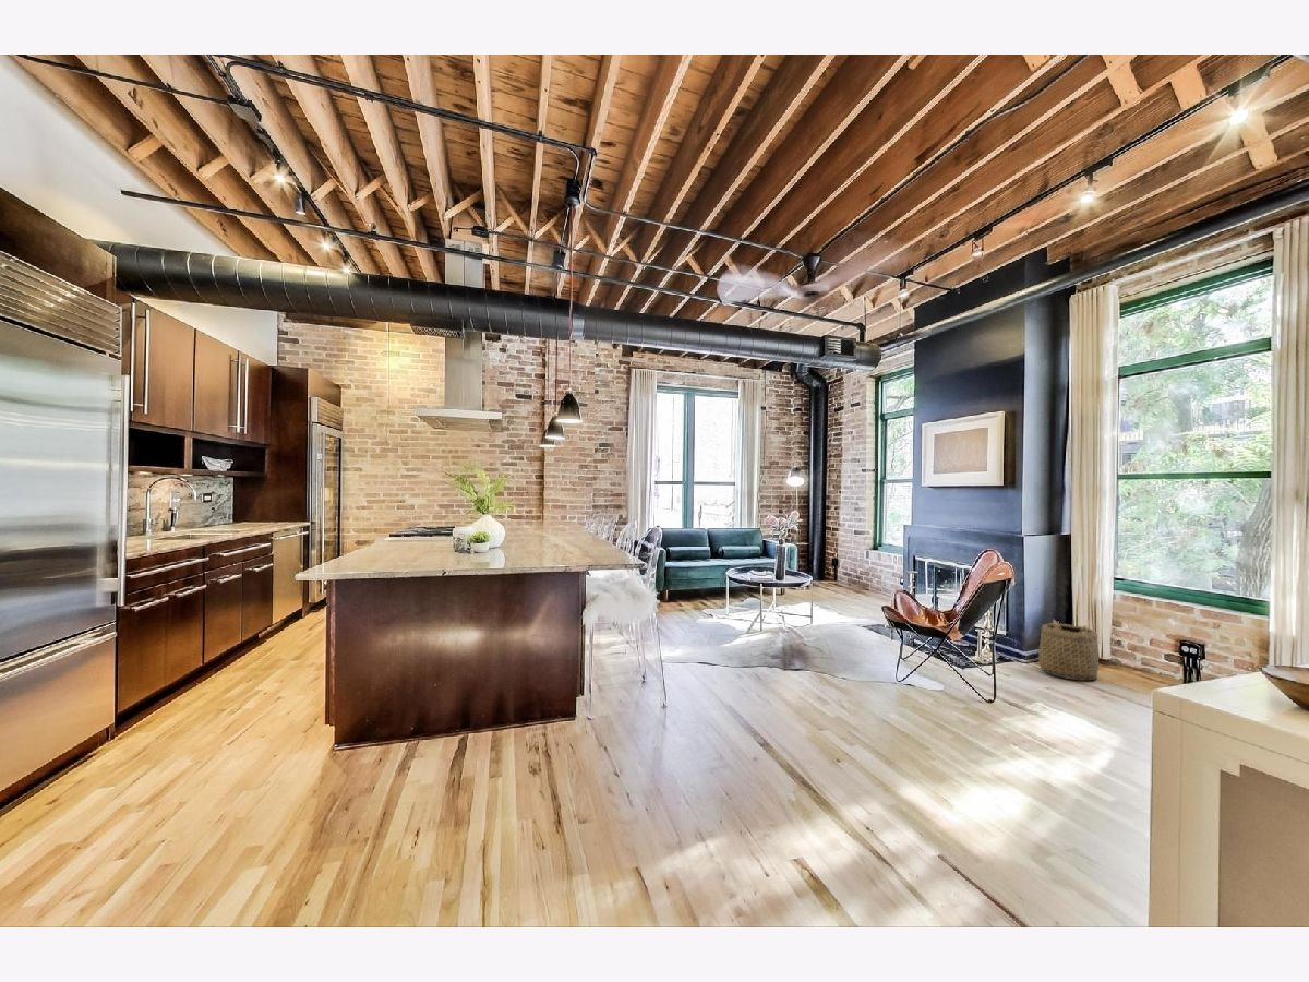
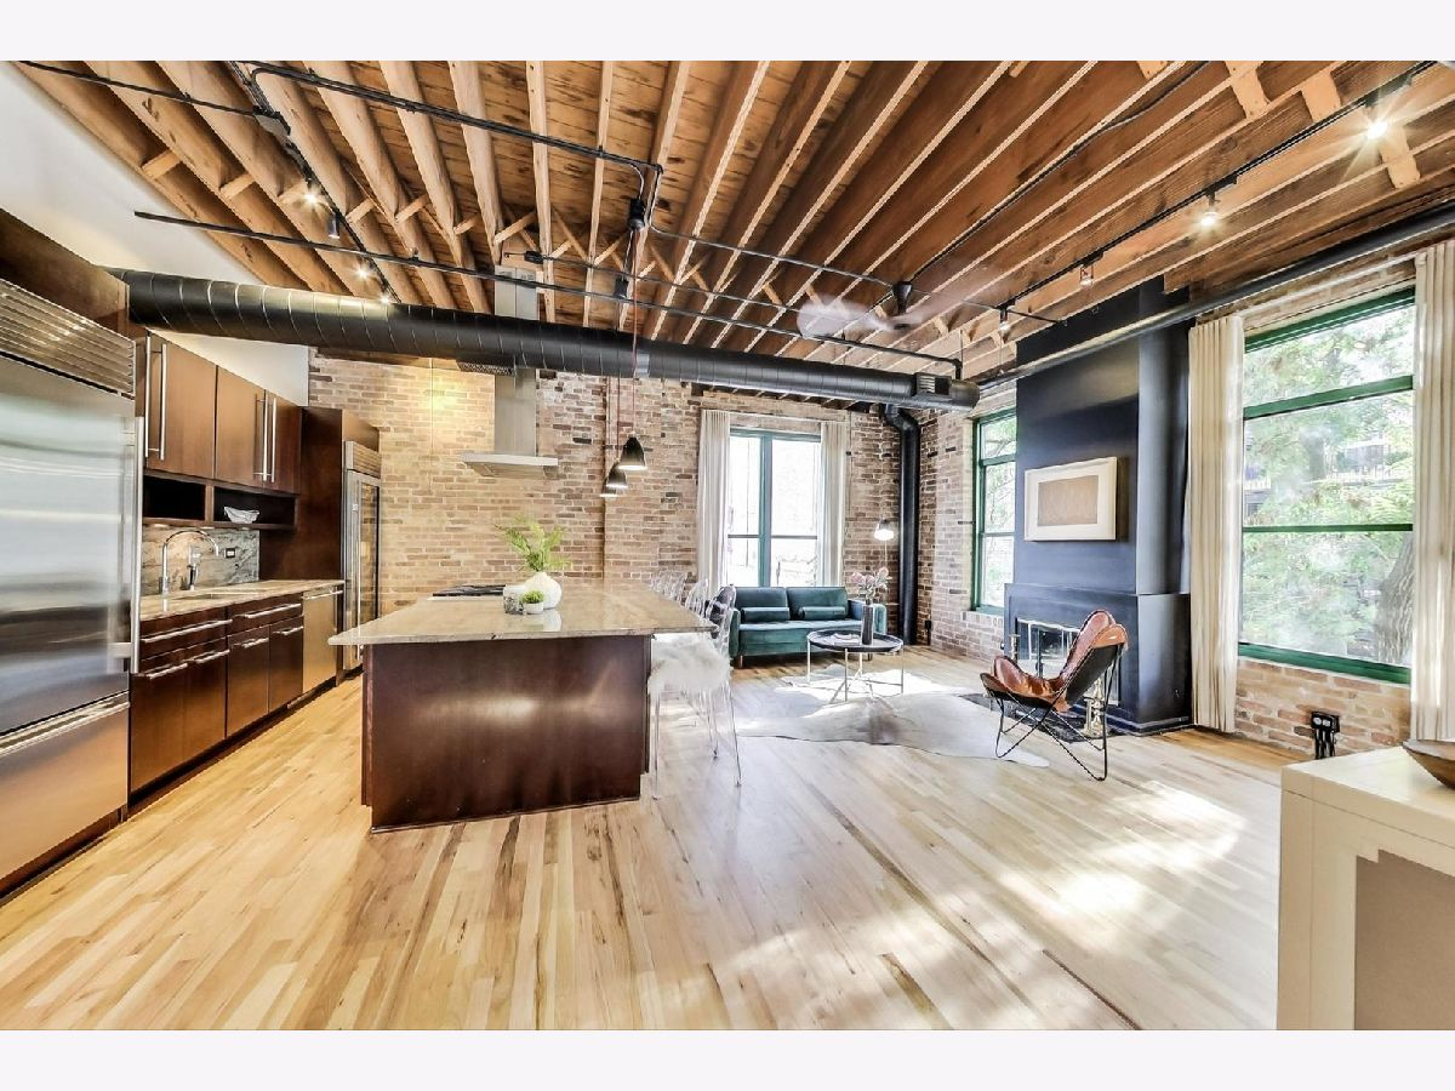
- basket (1066, 647)
